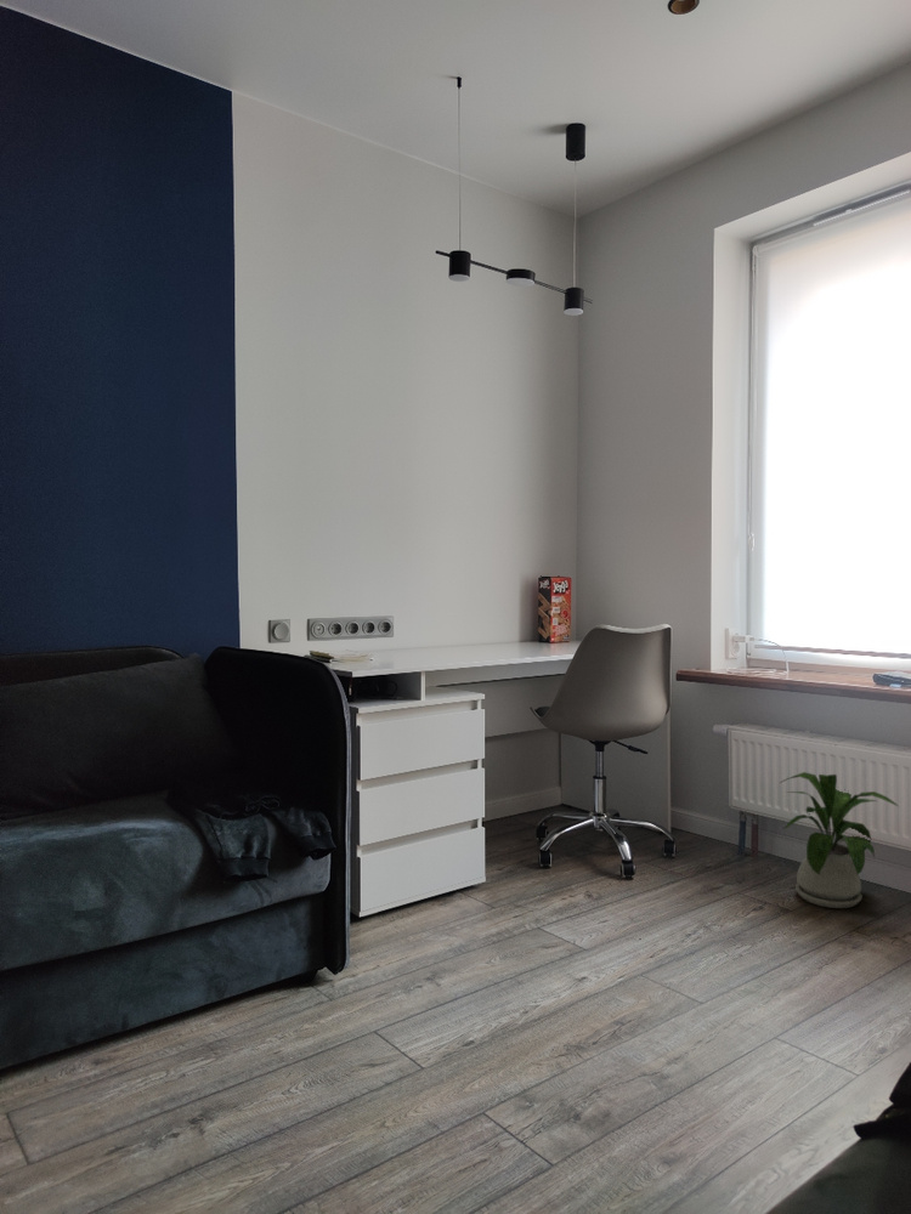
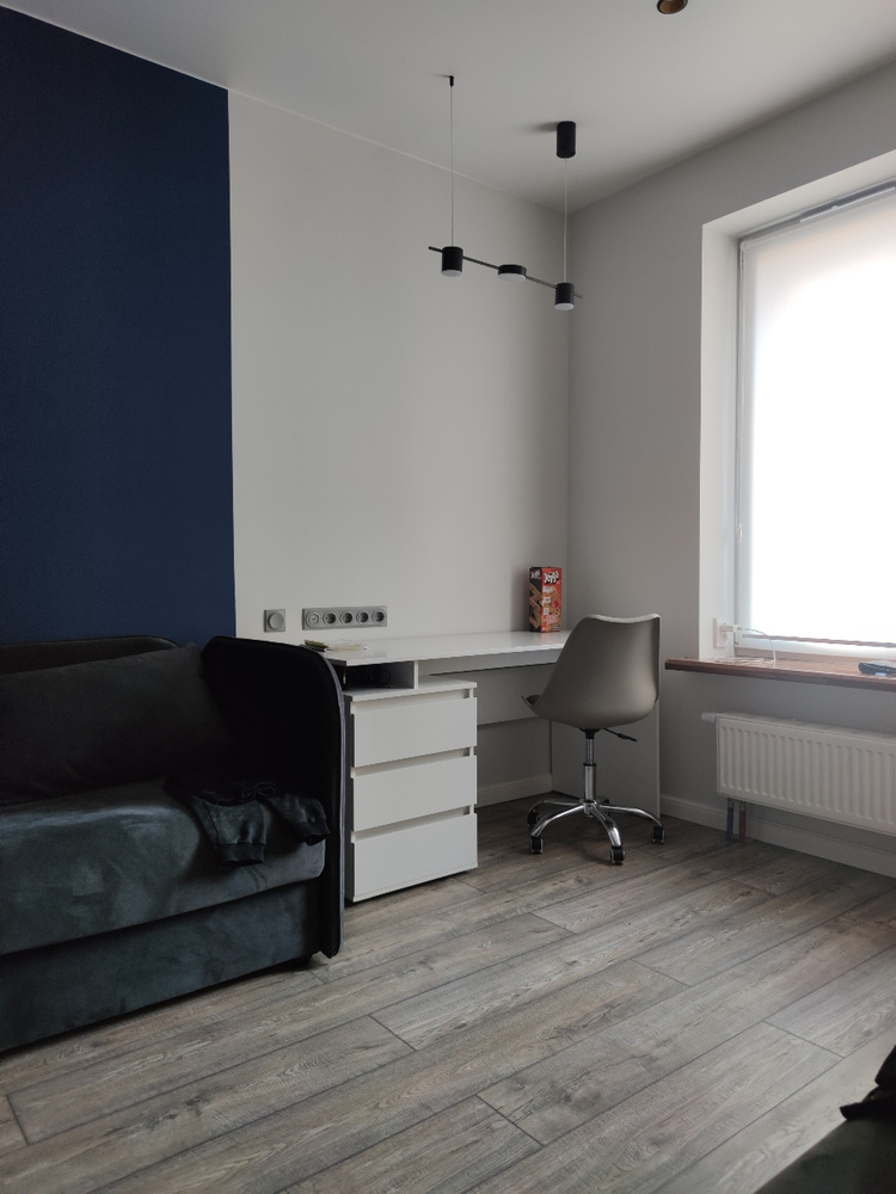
- house plant (839, 829)
